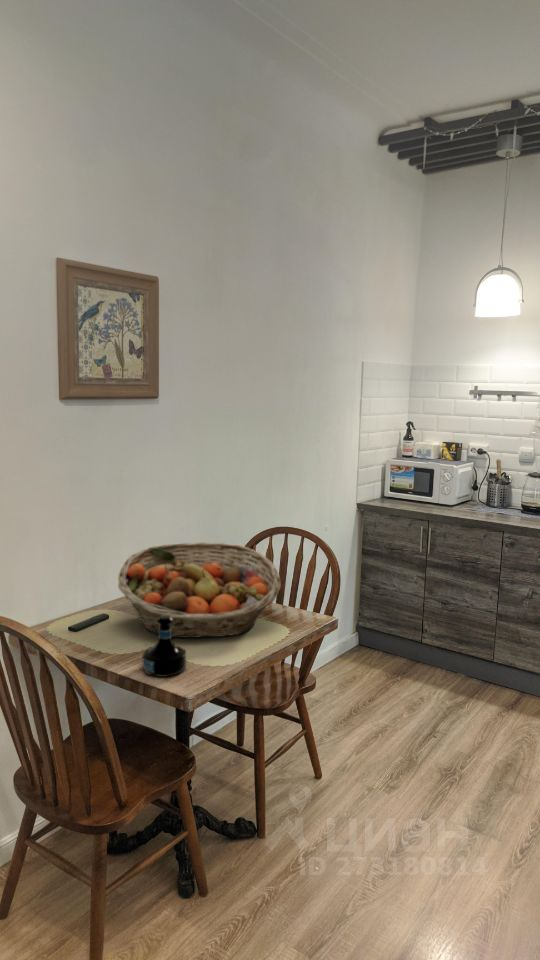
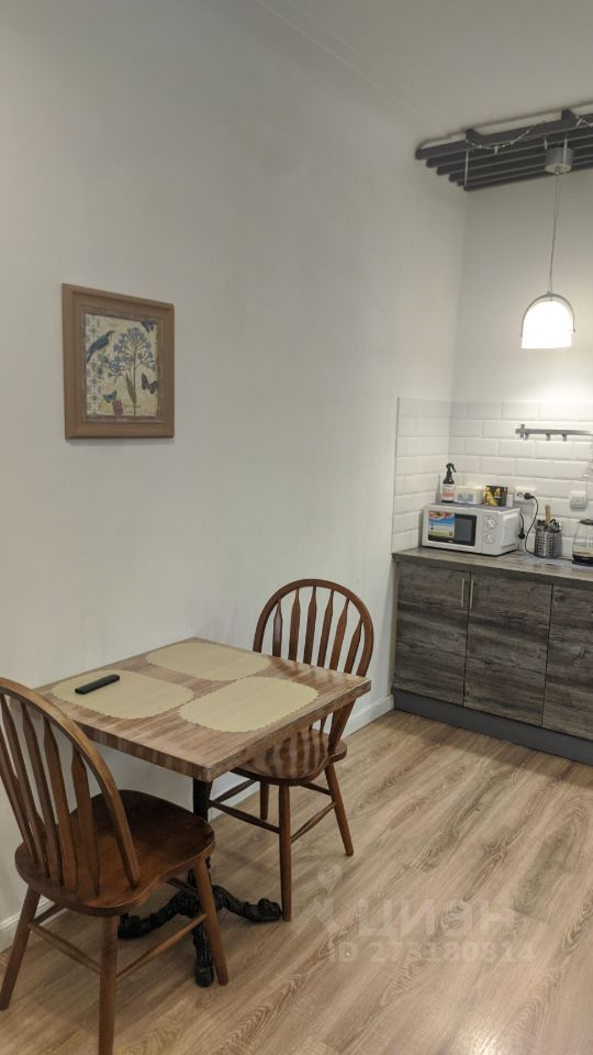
- fruit basket (200, 588)
- tequila bottle (164, 642)
